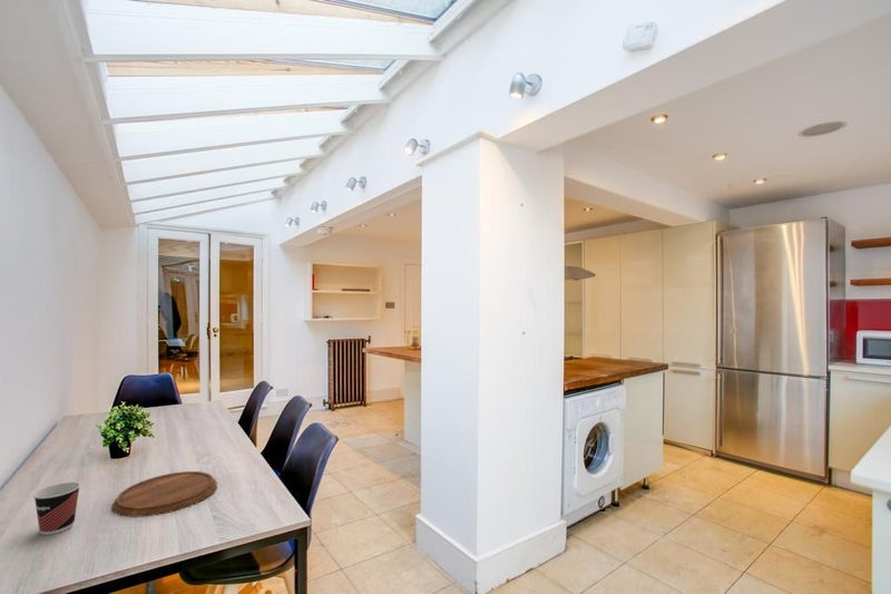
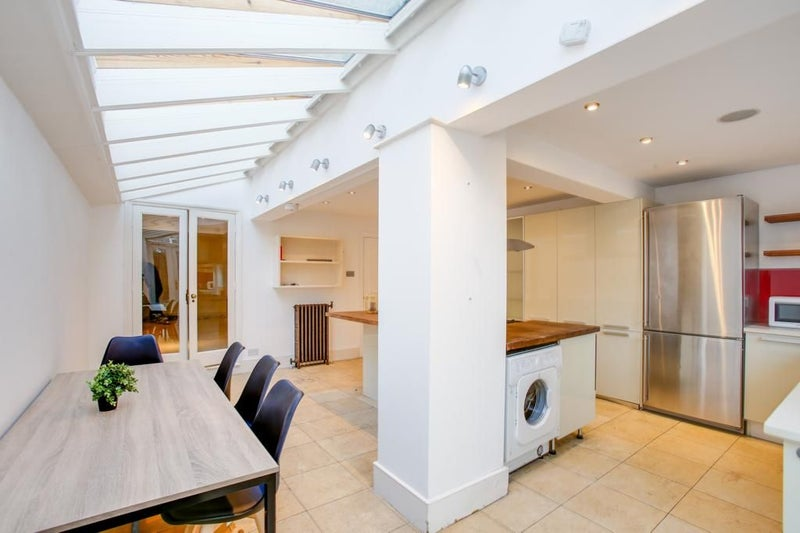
- cutting board (167, 490)
- cup (57, 508)
